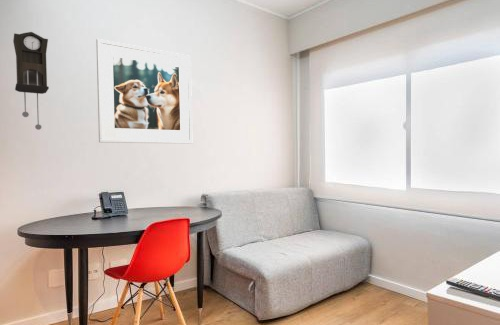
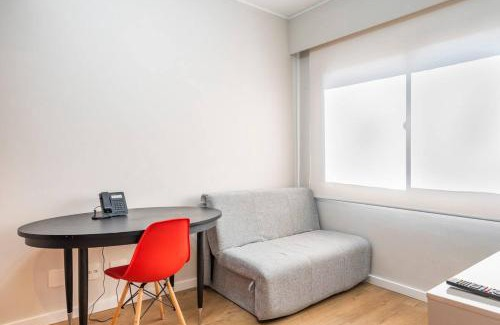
- pendulum clock (31, 82)
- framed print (148, 95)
